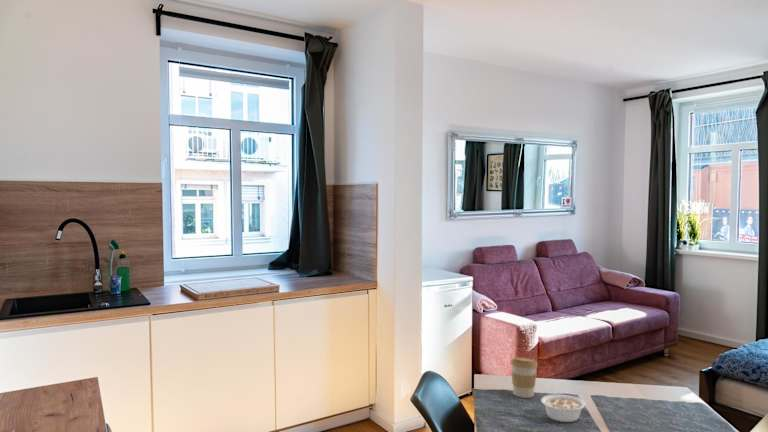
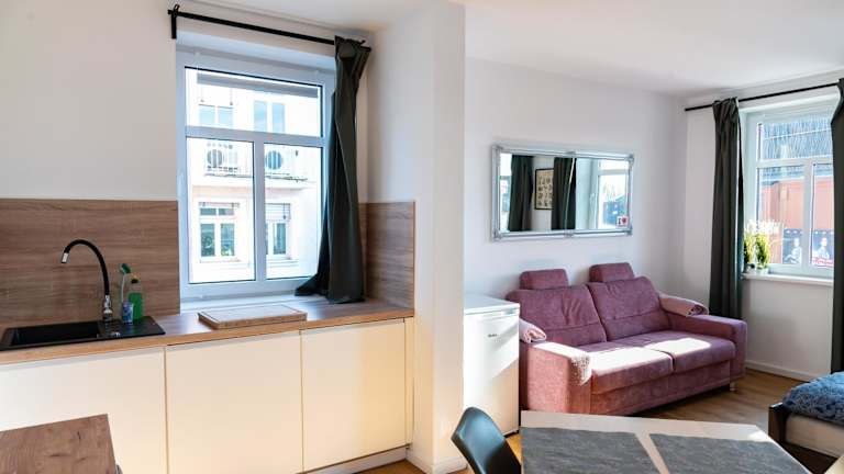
- coffee cup (523, 375)
- legume (564, 407)
